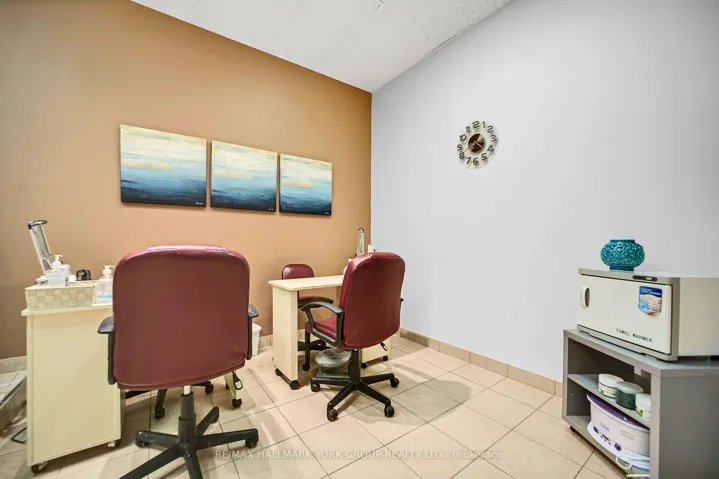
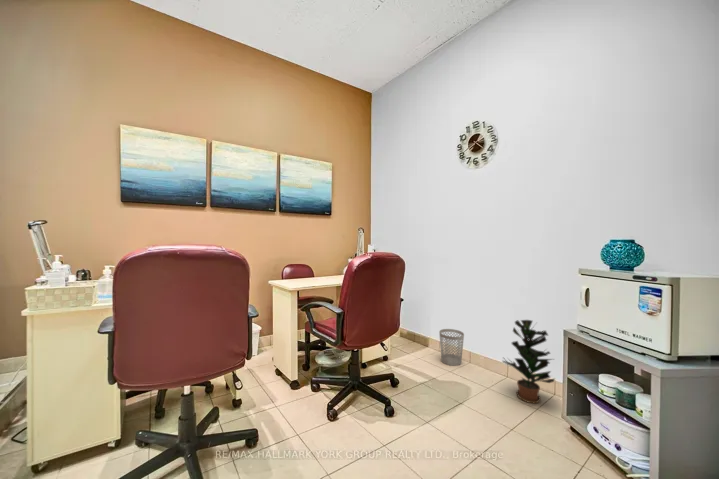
+ wastebasket (451, 347)
+ potted plant (530, 358)
